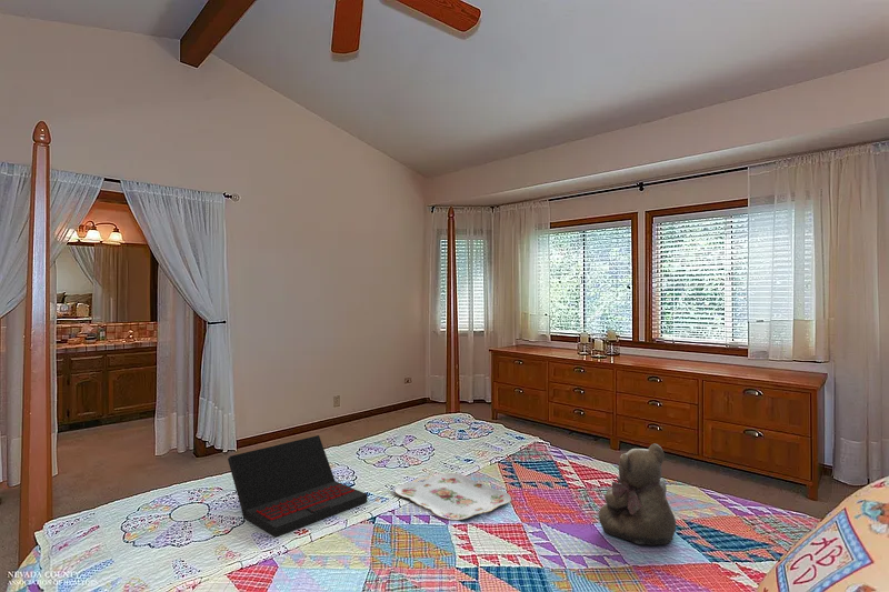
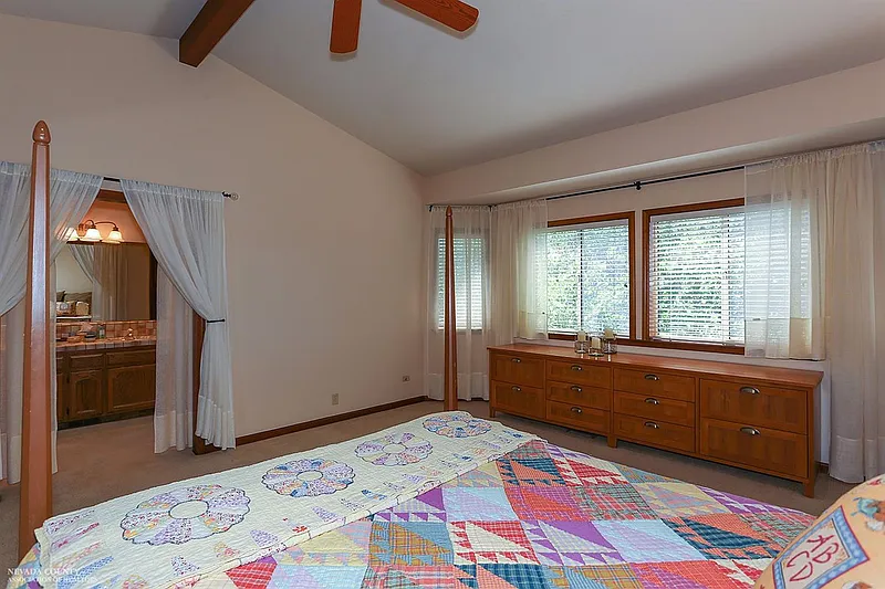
- laptop (298, 478)
- serving tray (451, 494)
- teddy bear (645, 489)
